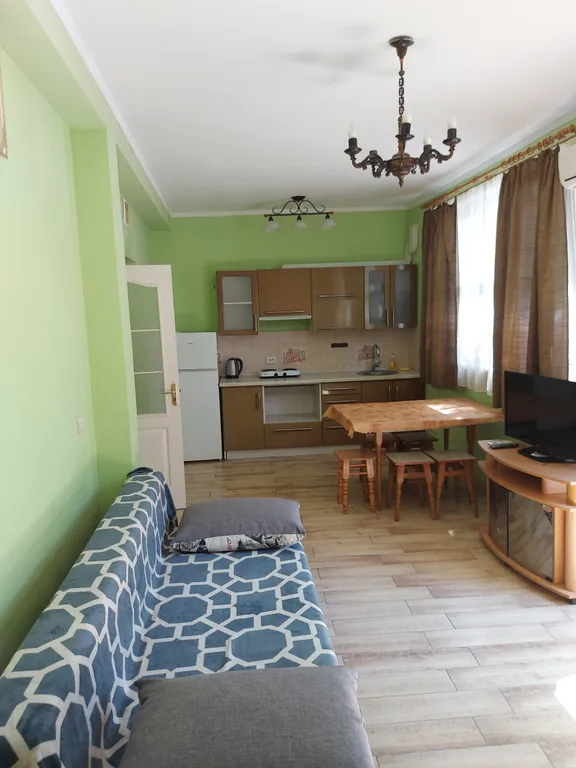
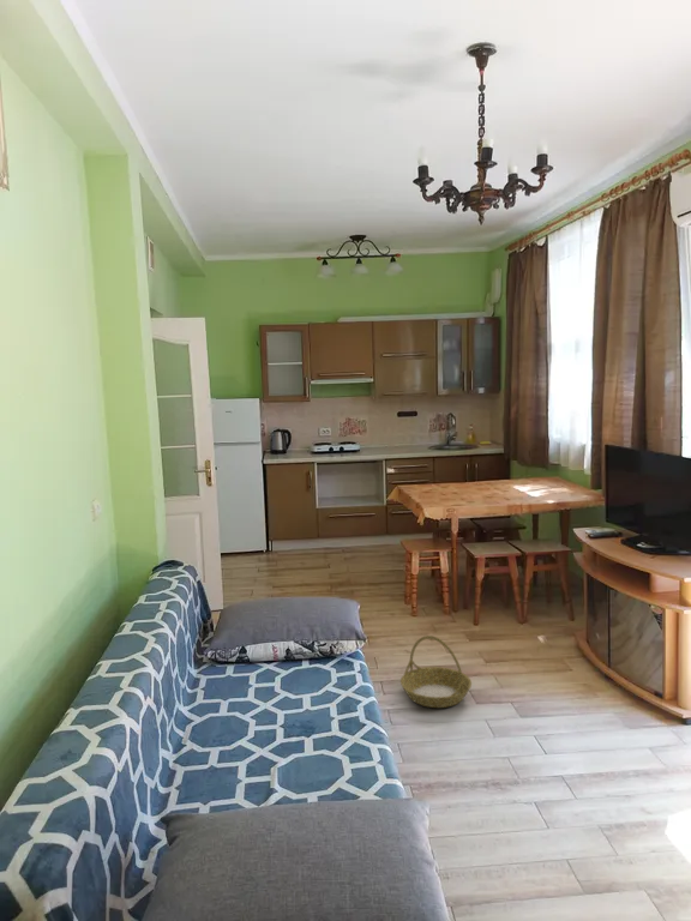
+ basket (435, 667)
